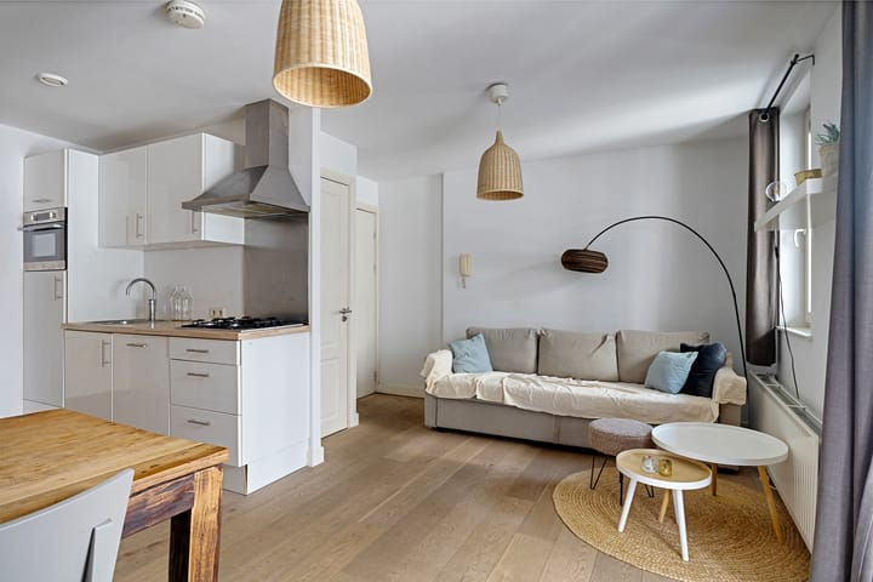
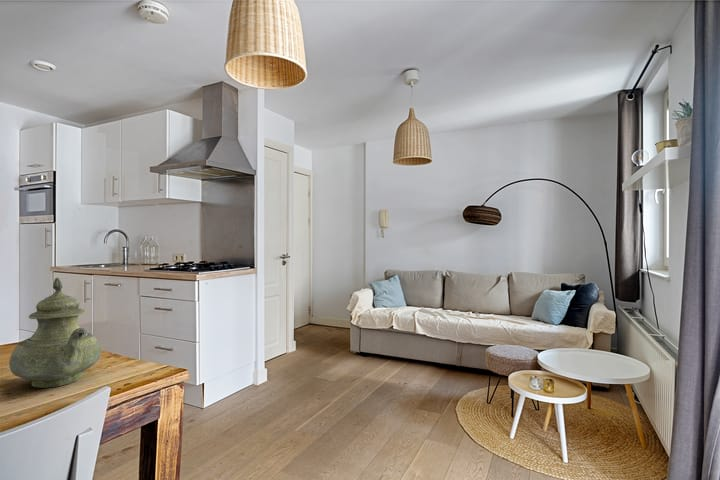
+ teapot (59, 330)
